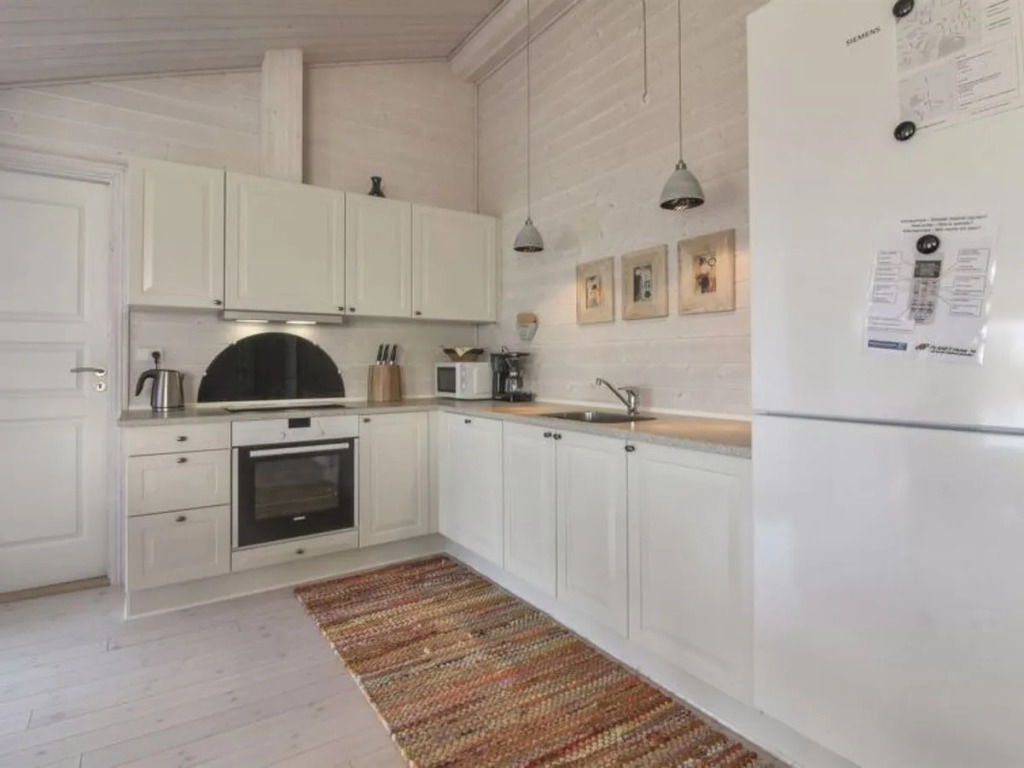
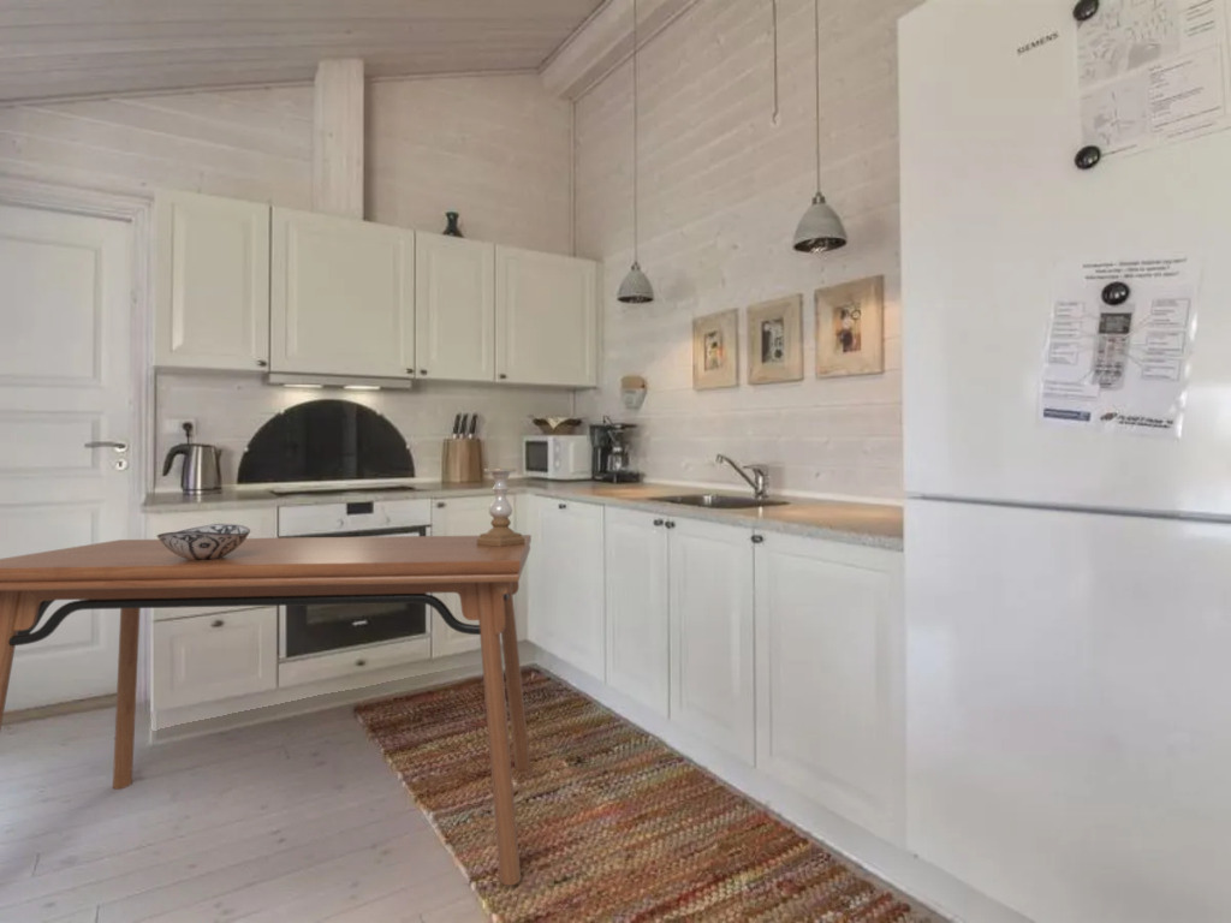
+ dining table (291, 605)
+ candle holder (500, 505)
+ decorative bowl (204, 542)
